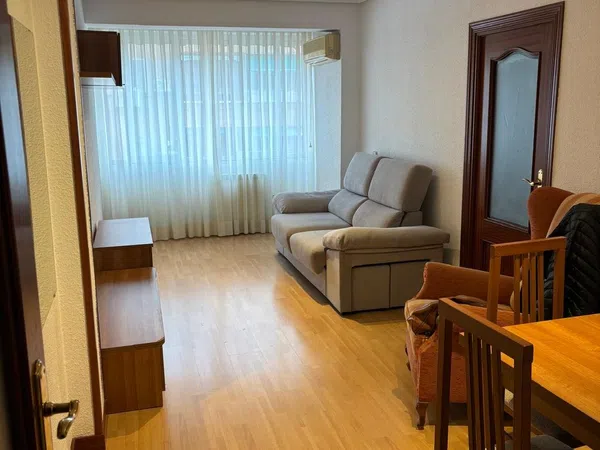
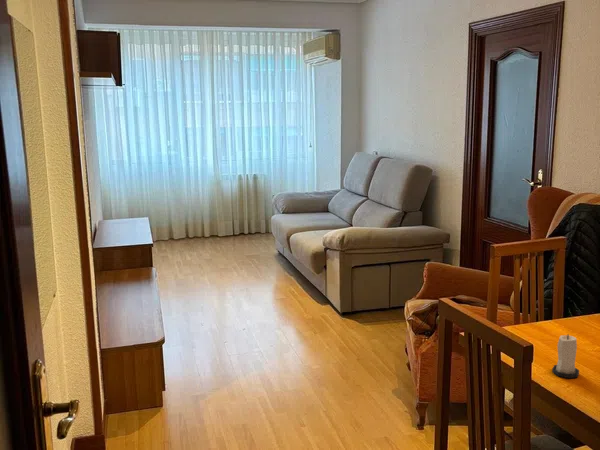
+ candle (566, 353)
